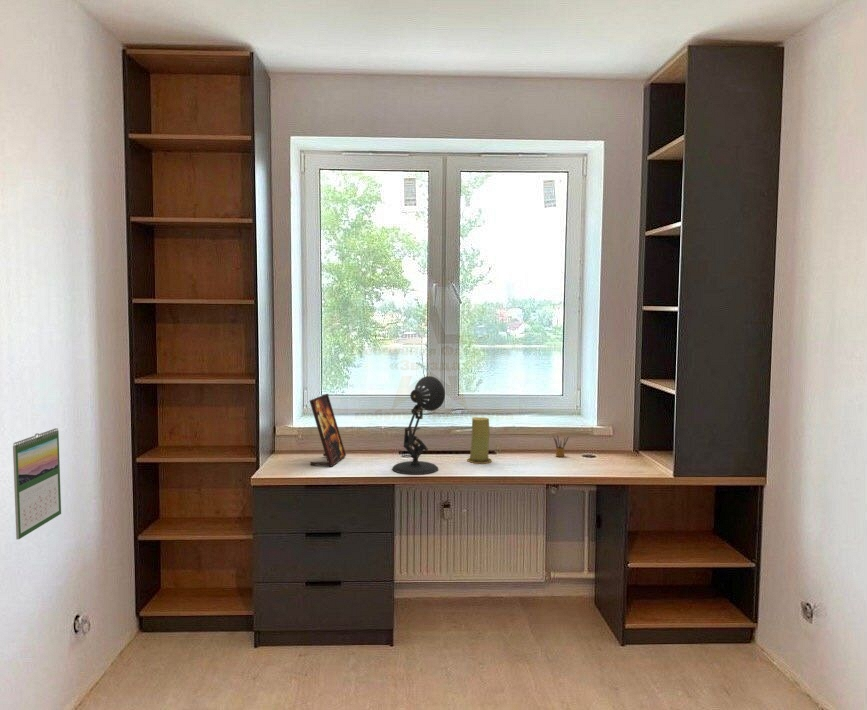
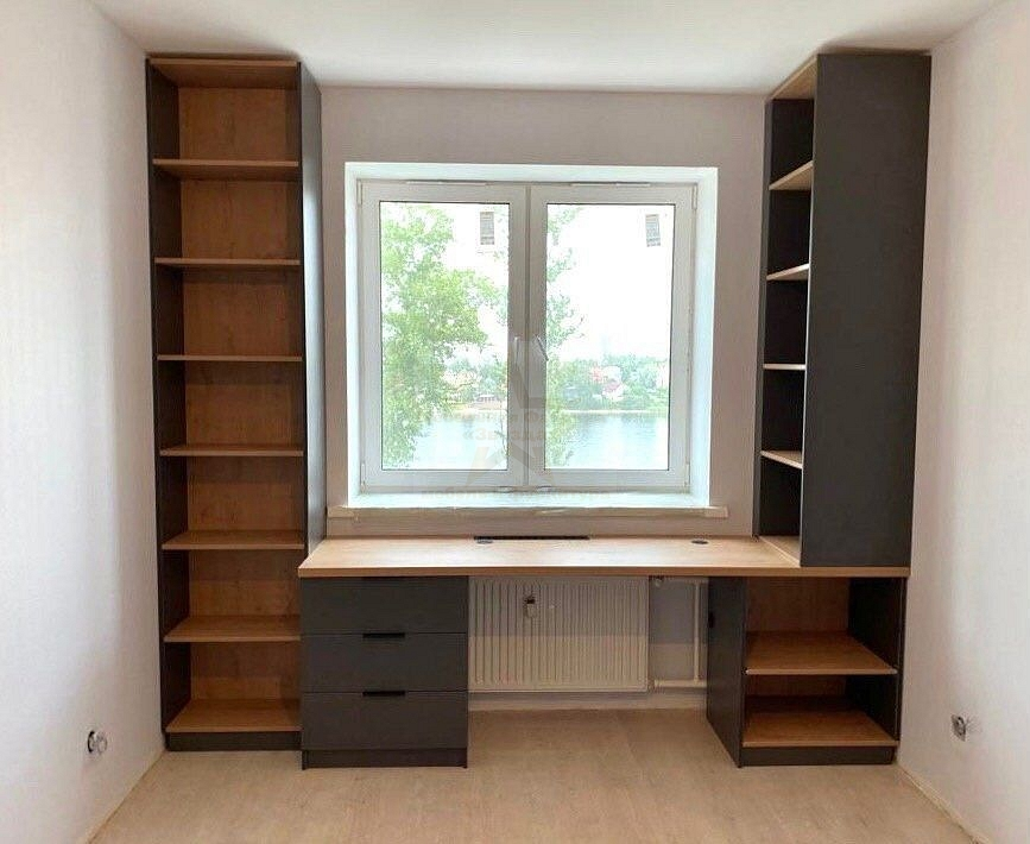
- calendar (38, 479)
- desk lamp (416, 423)
- pencil box (560, 445)
- candle (479, 439)
- picture frame (328, 429)
